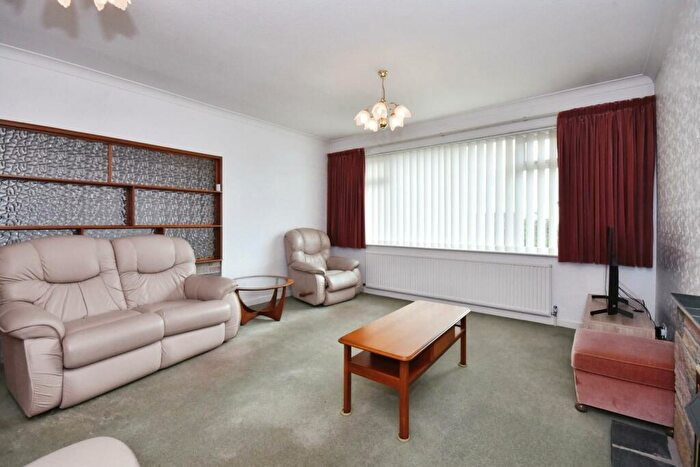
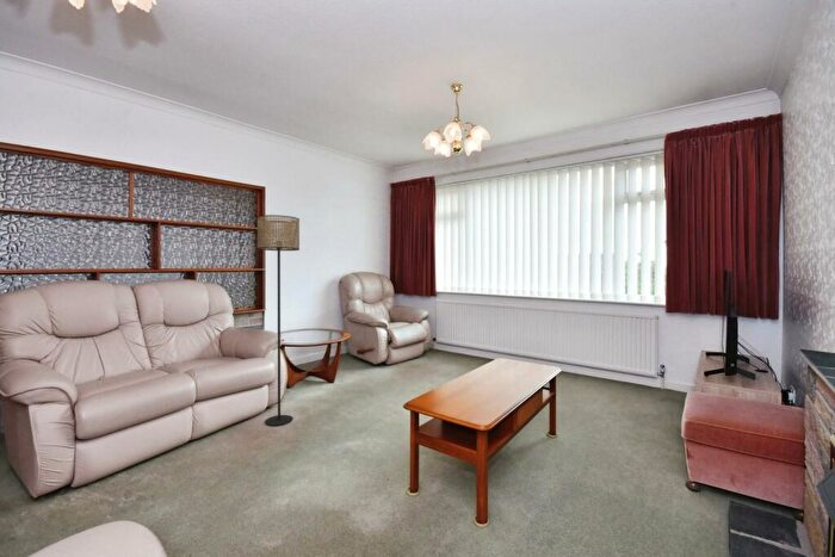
+ floor lamp (278, 318)
